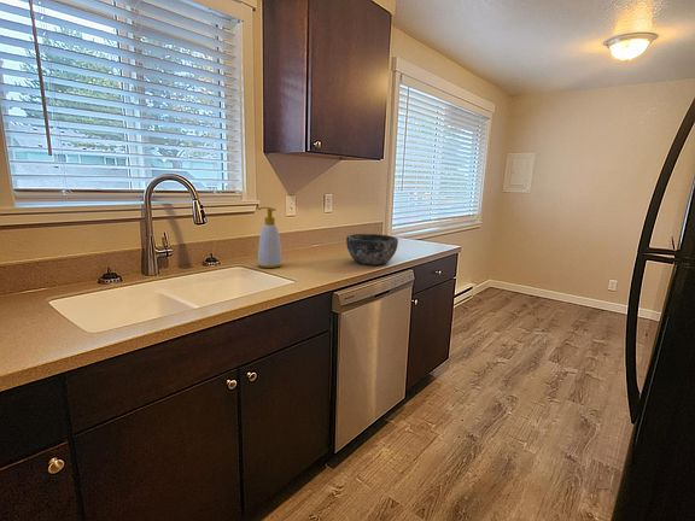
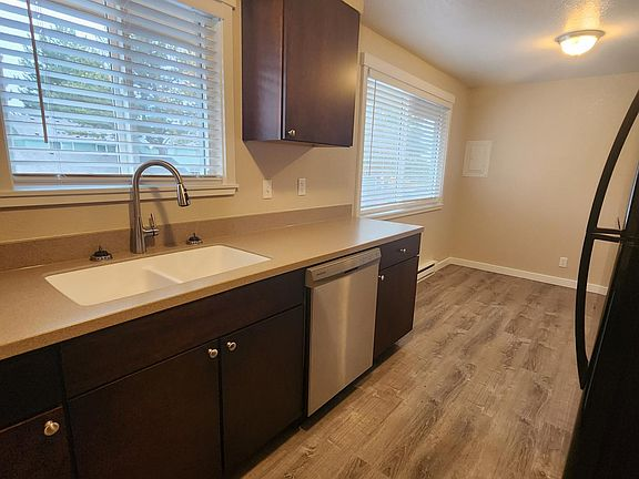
- bowl (372, 250)
- soap bottle (269, 236)
